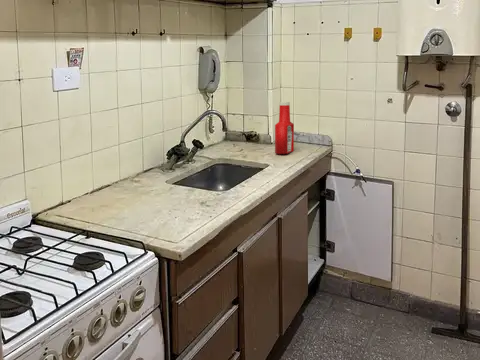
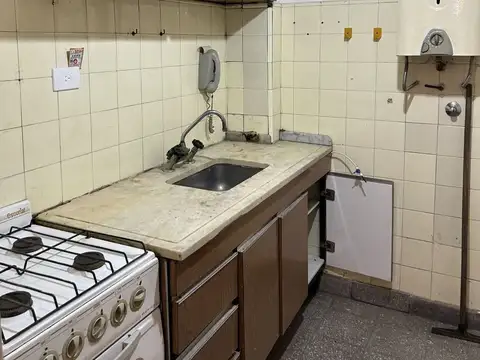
- soap bottle (284, 127)
